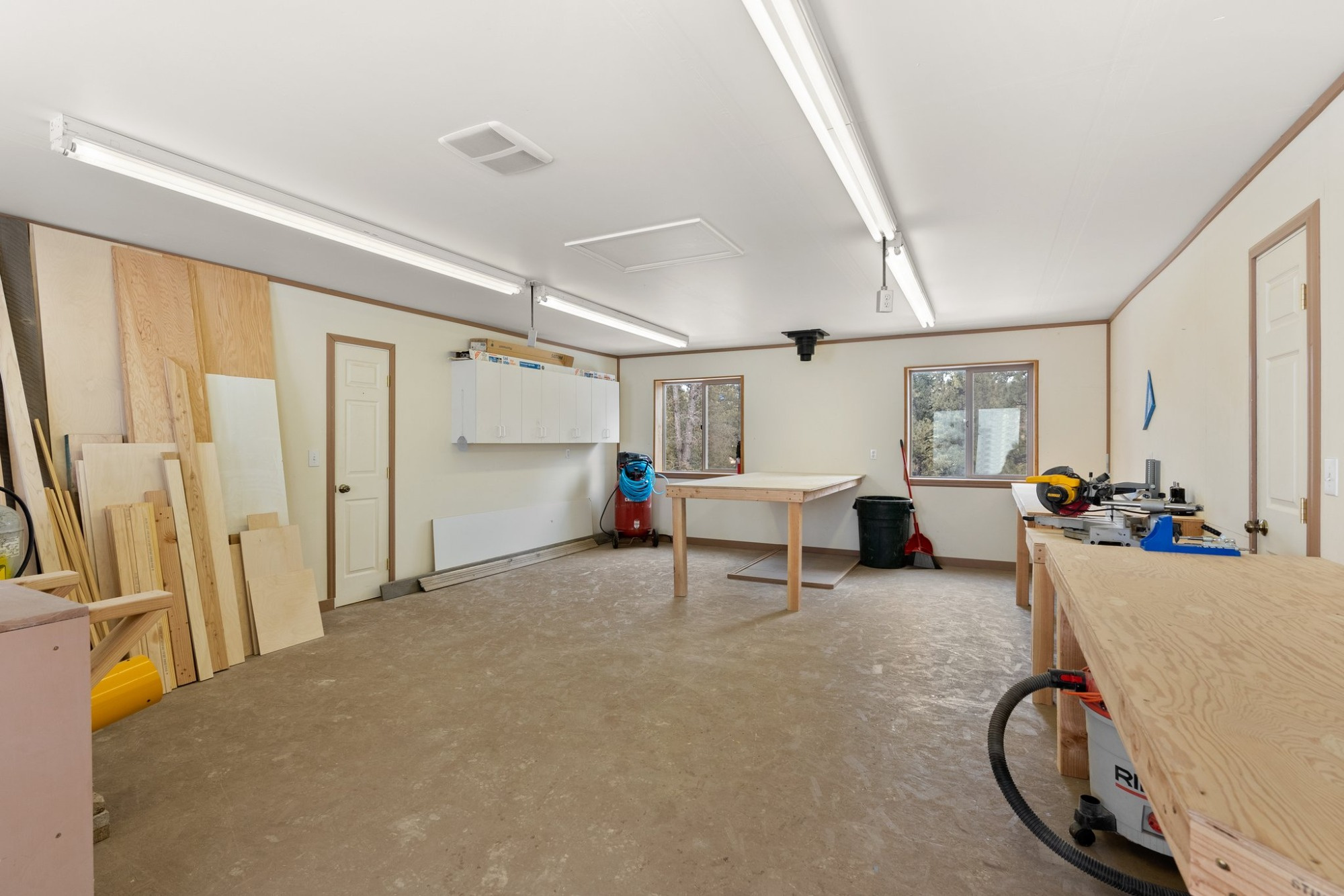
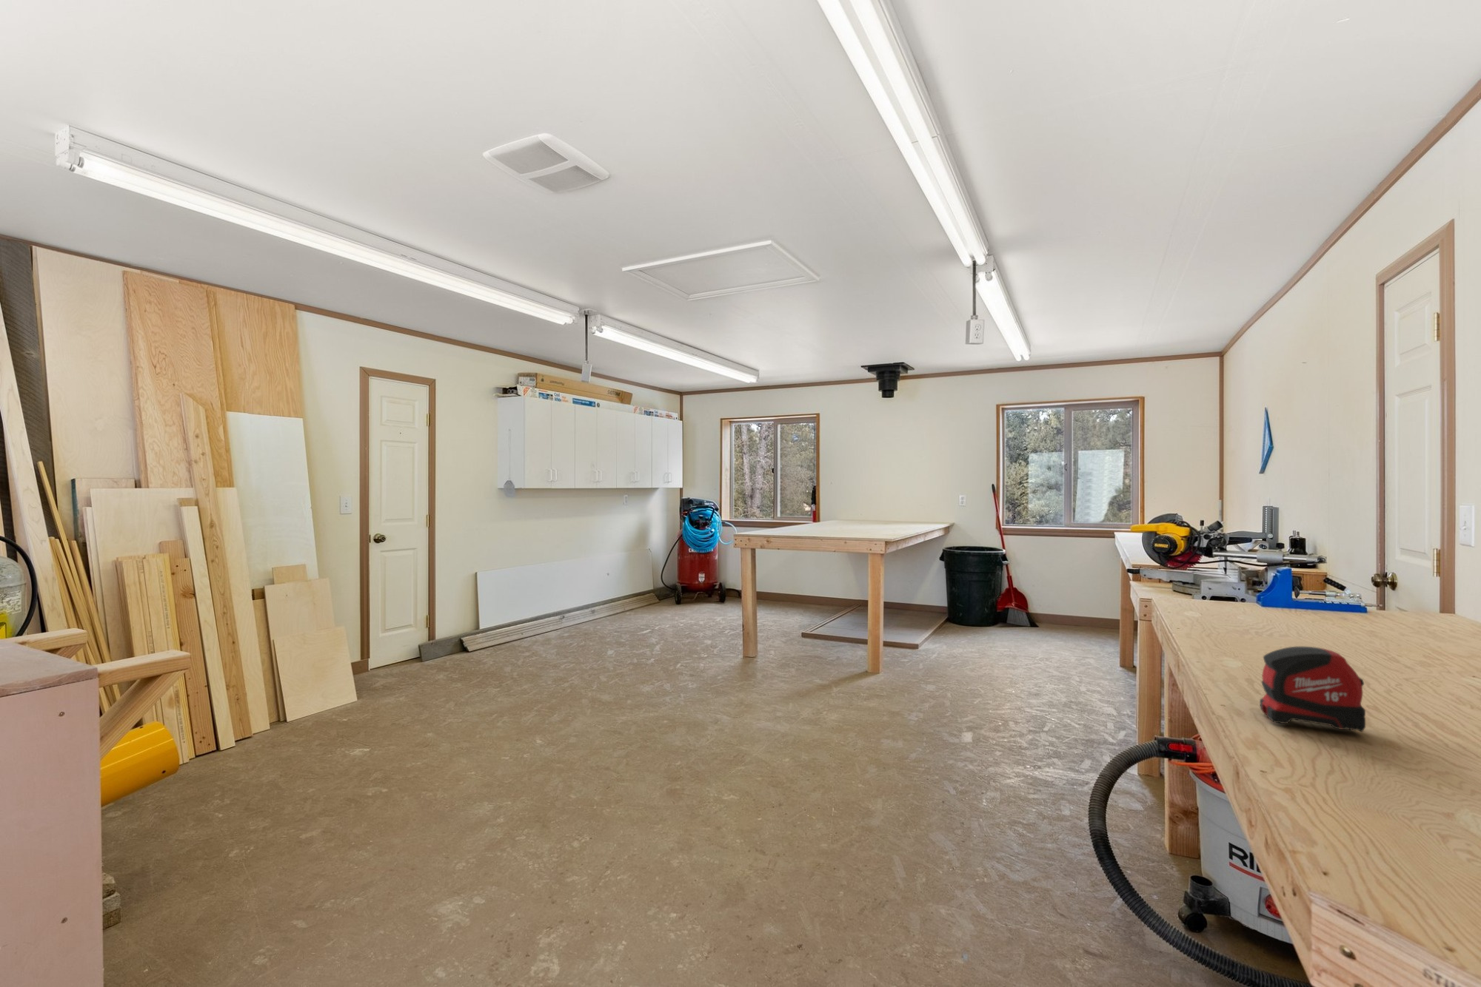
+ tape measure (1310, 686)
